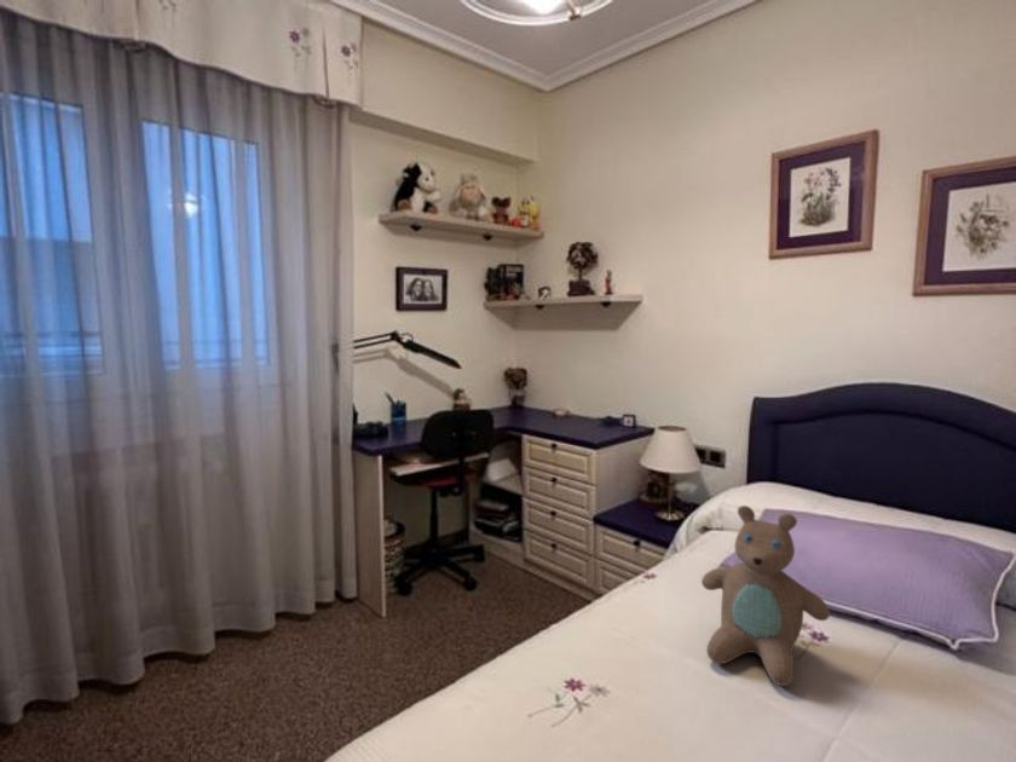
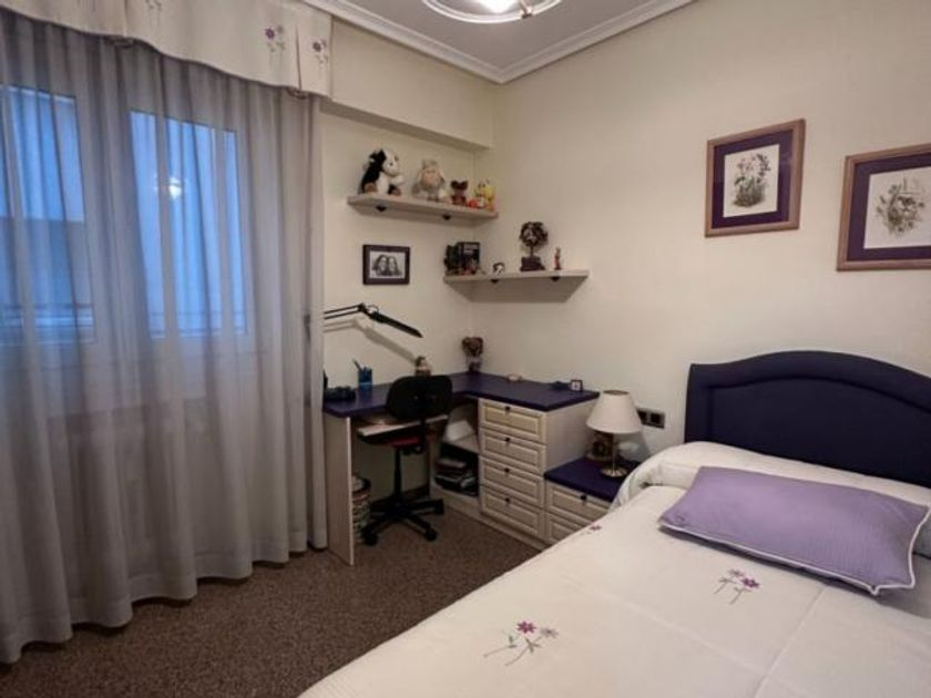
- teddy bear (758, 585)
